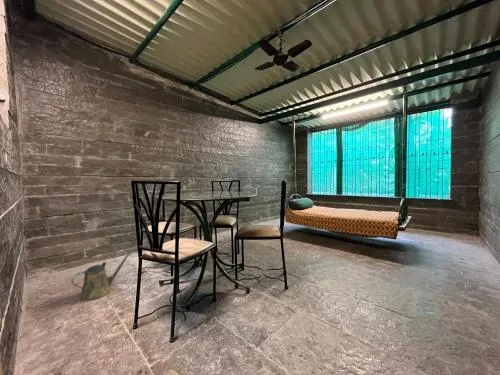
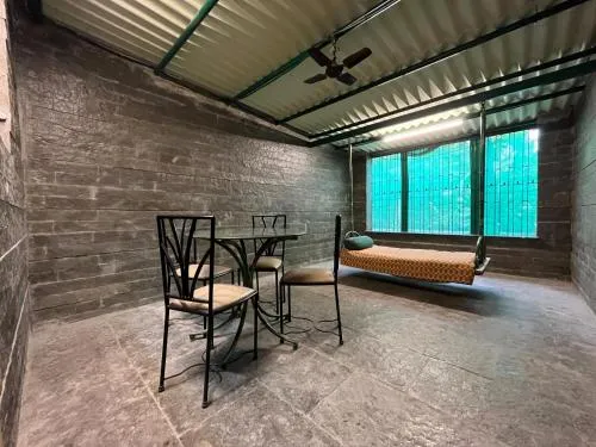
- watering can (104, 275)
